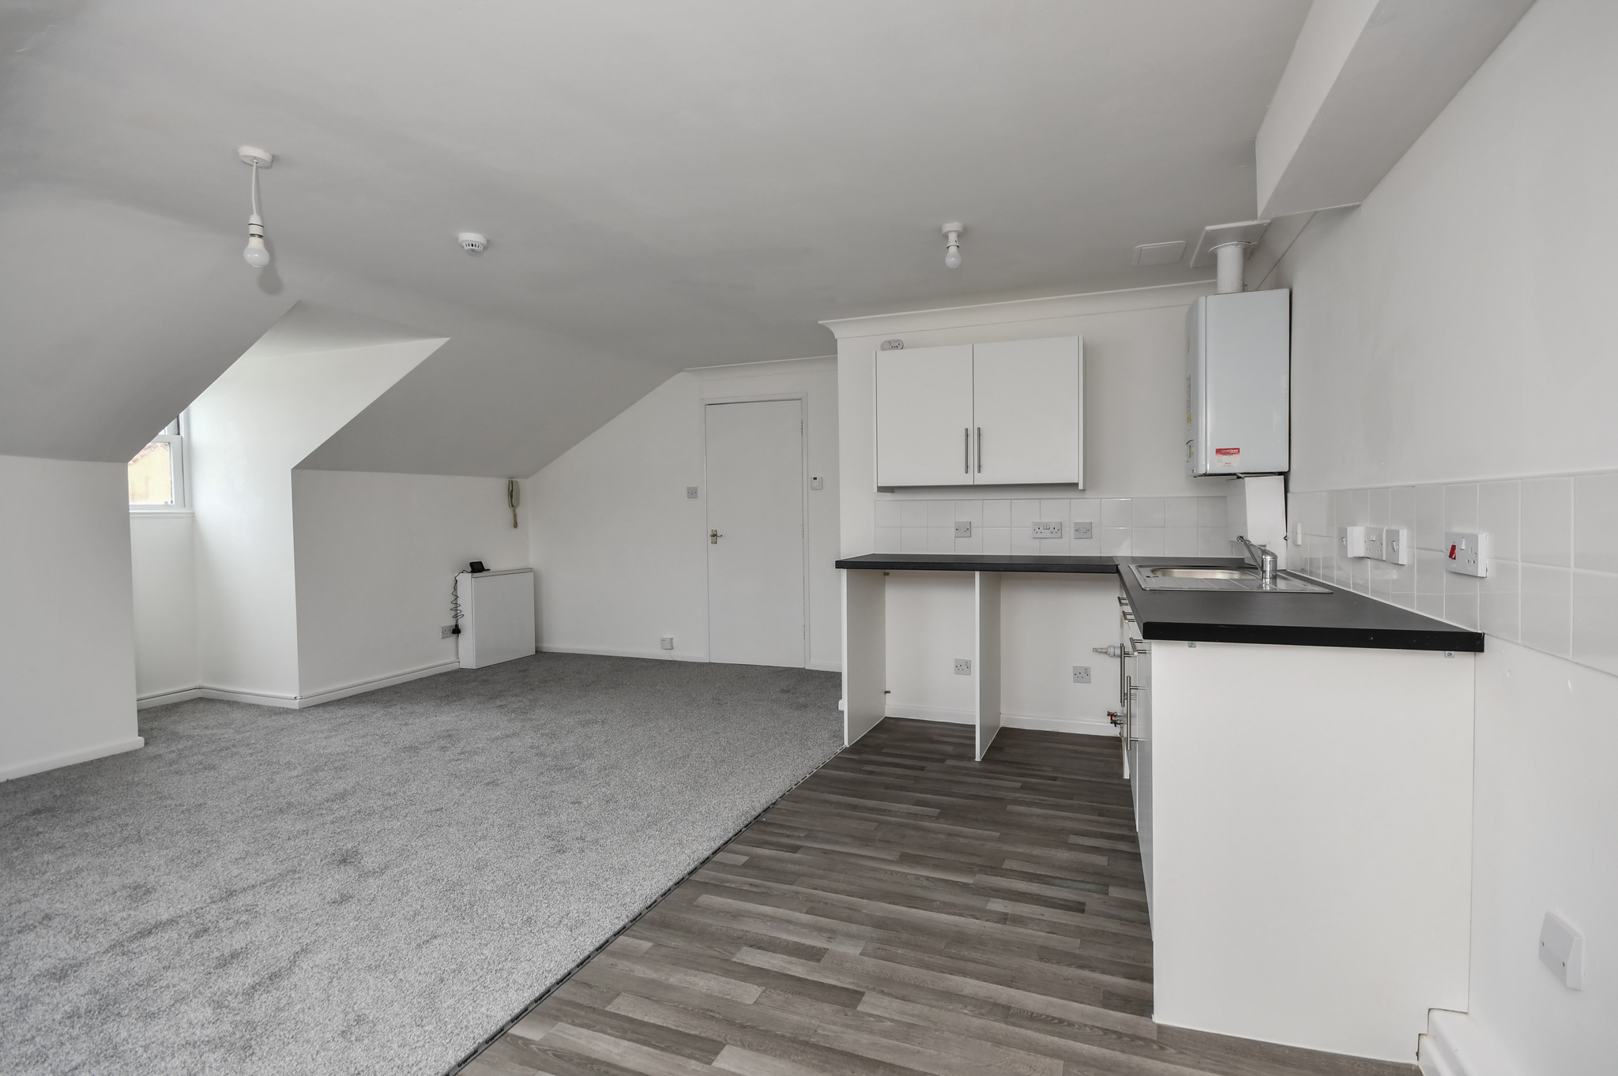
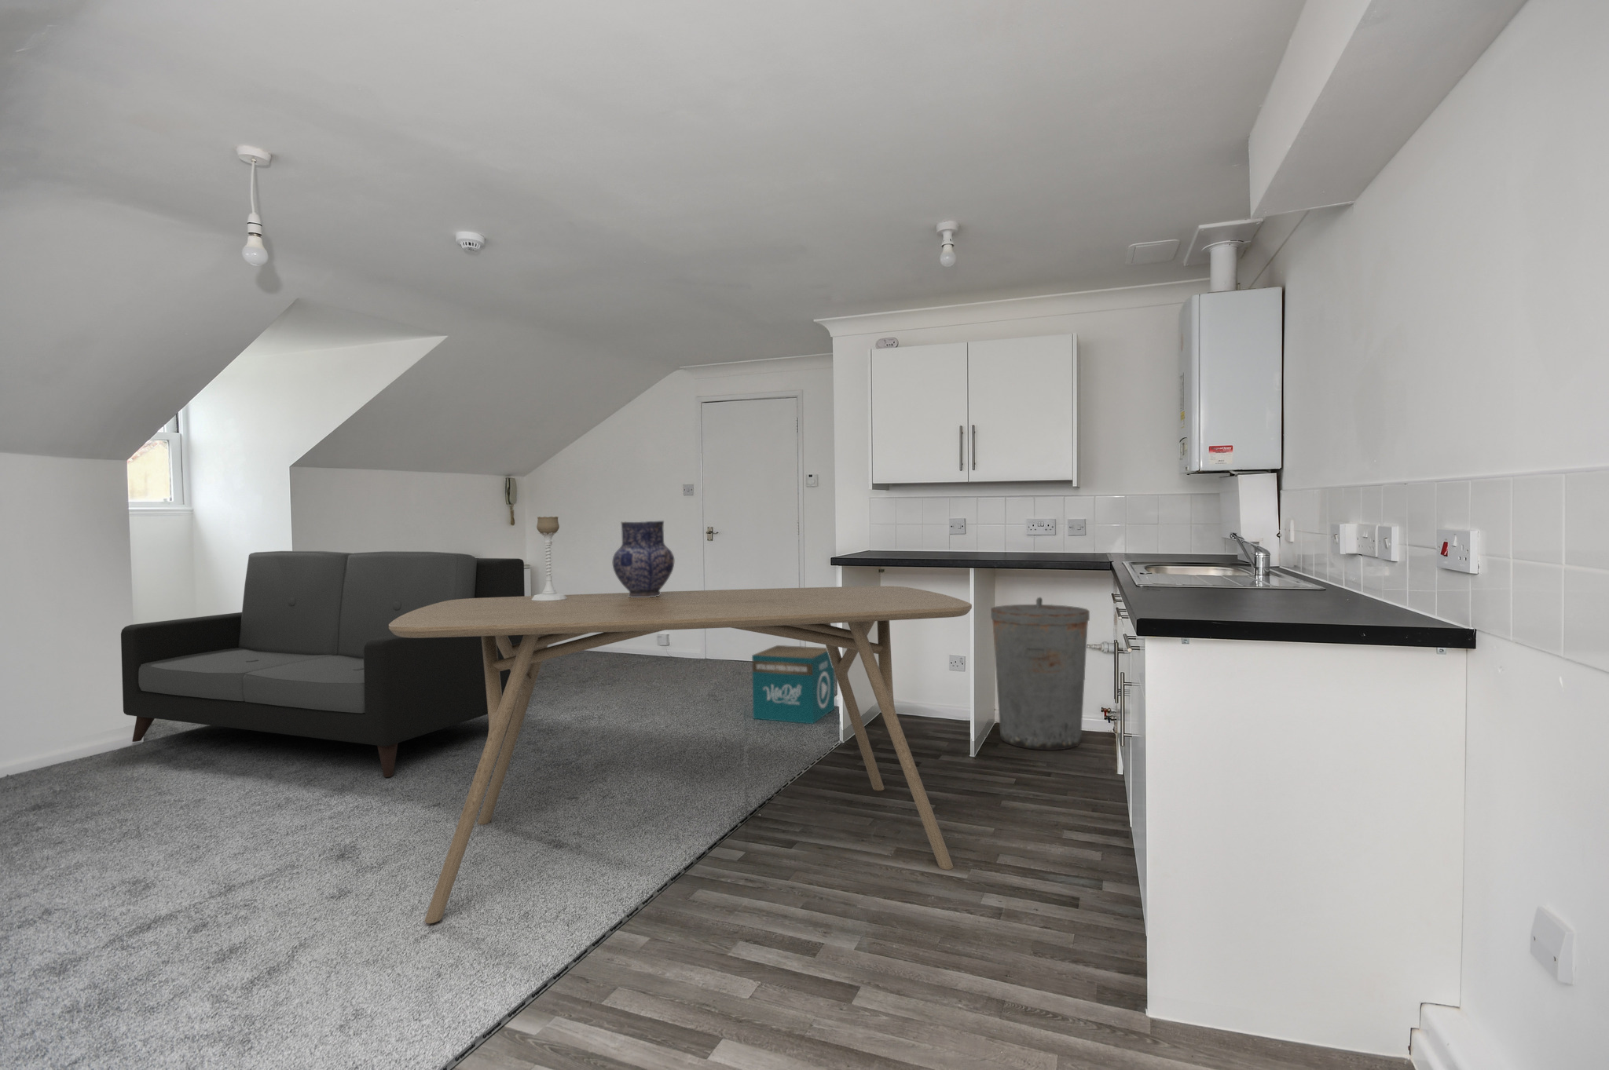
+ pottery (644, 558)
+ candle holder (548, 558)
+ product box (793, 682)
+ trash can (1039, 668)
+ dining table (688, 629)
+ sofa (326, 644)
